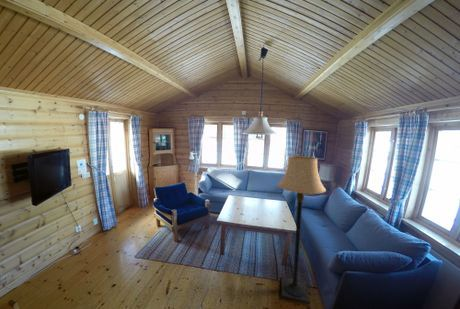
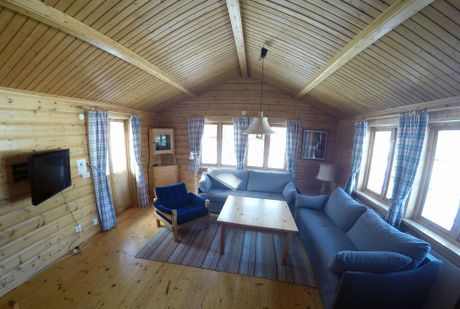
- lamp (298, 226)
